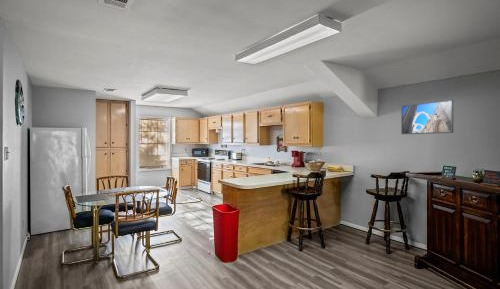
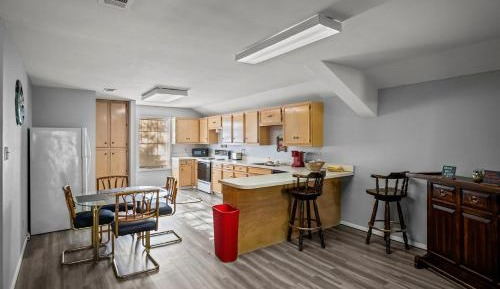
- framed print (425, 118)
